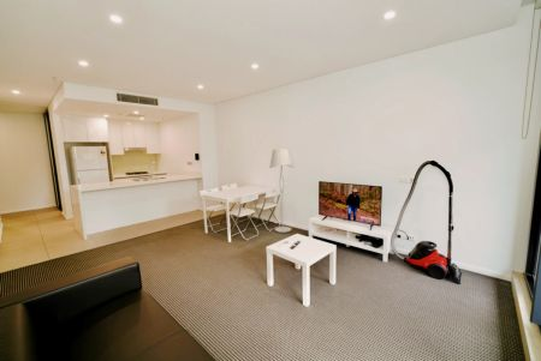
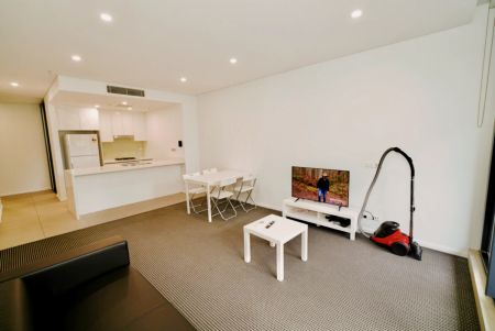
- floor lamp (281, 191)
